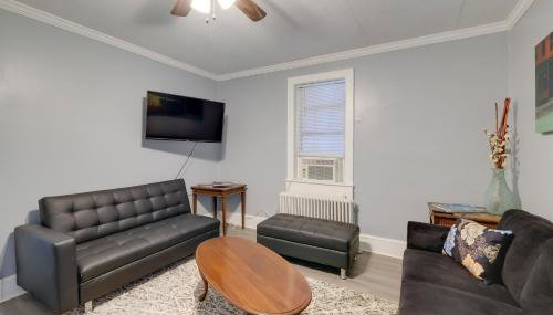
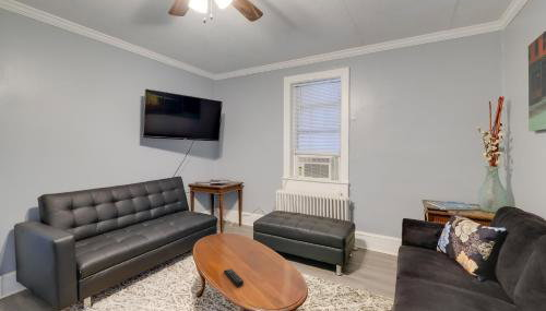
+ remote control (233, 276)
